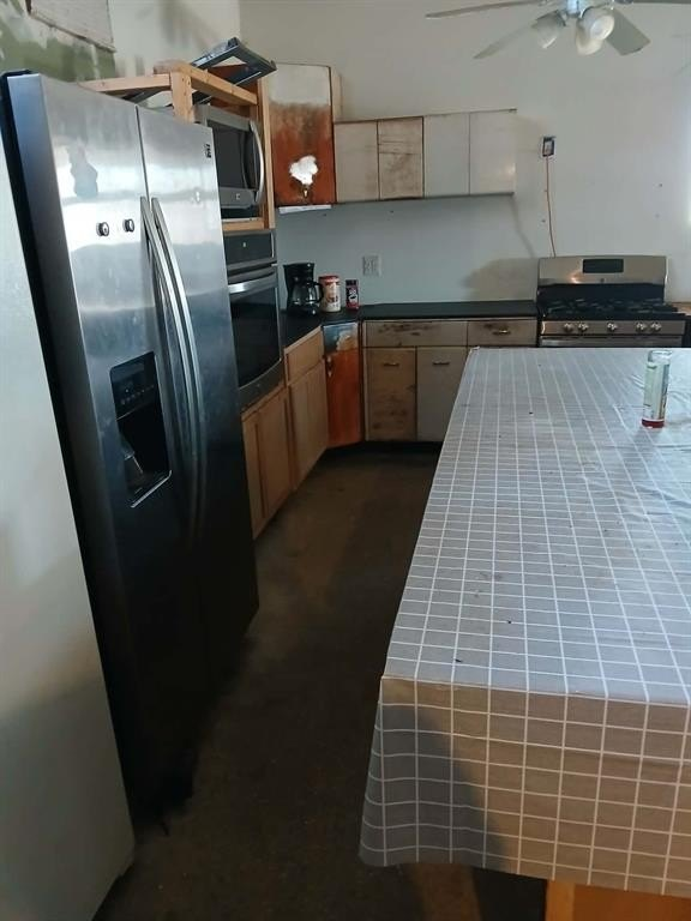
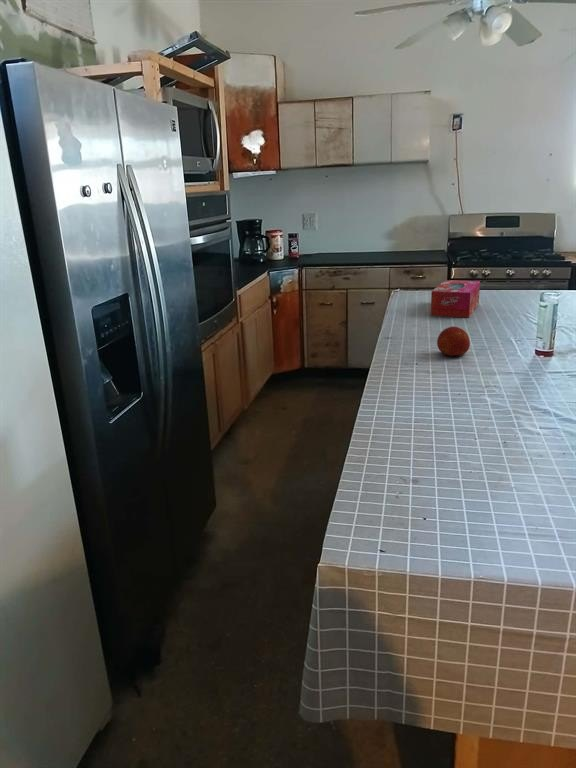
+ fruit (453, 341)
+ tissue box (456, 297)
